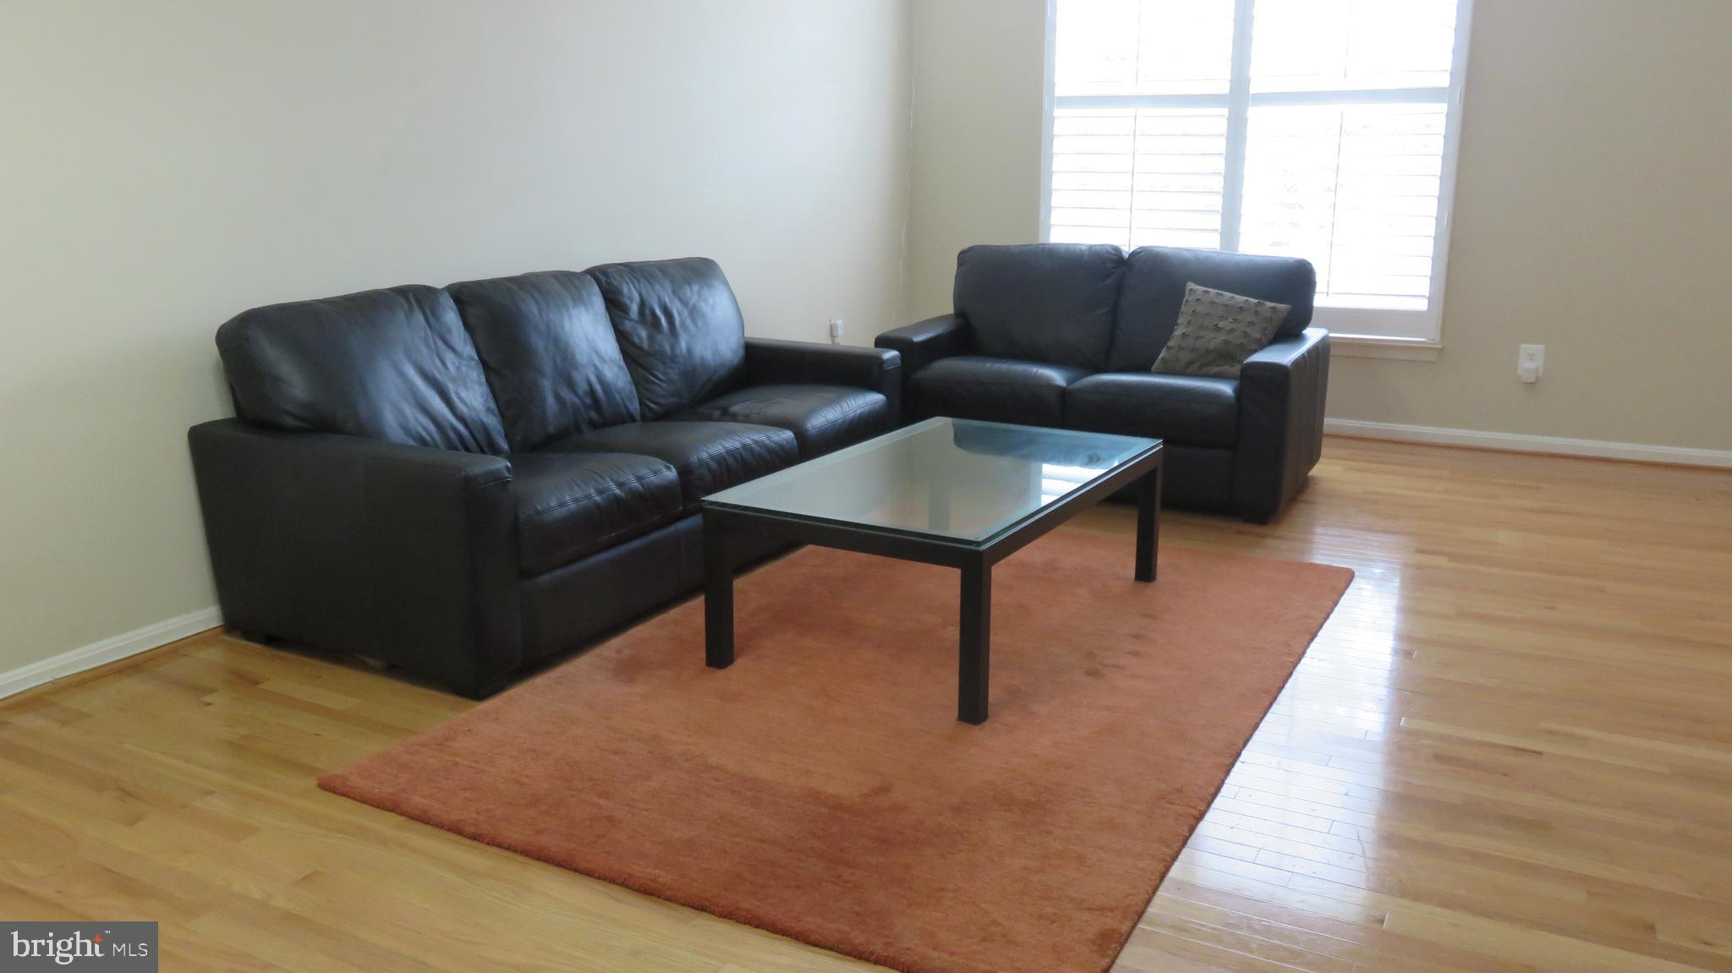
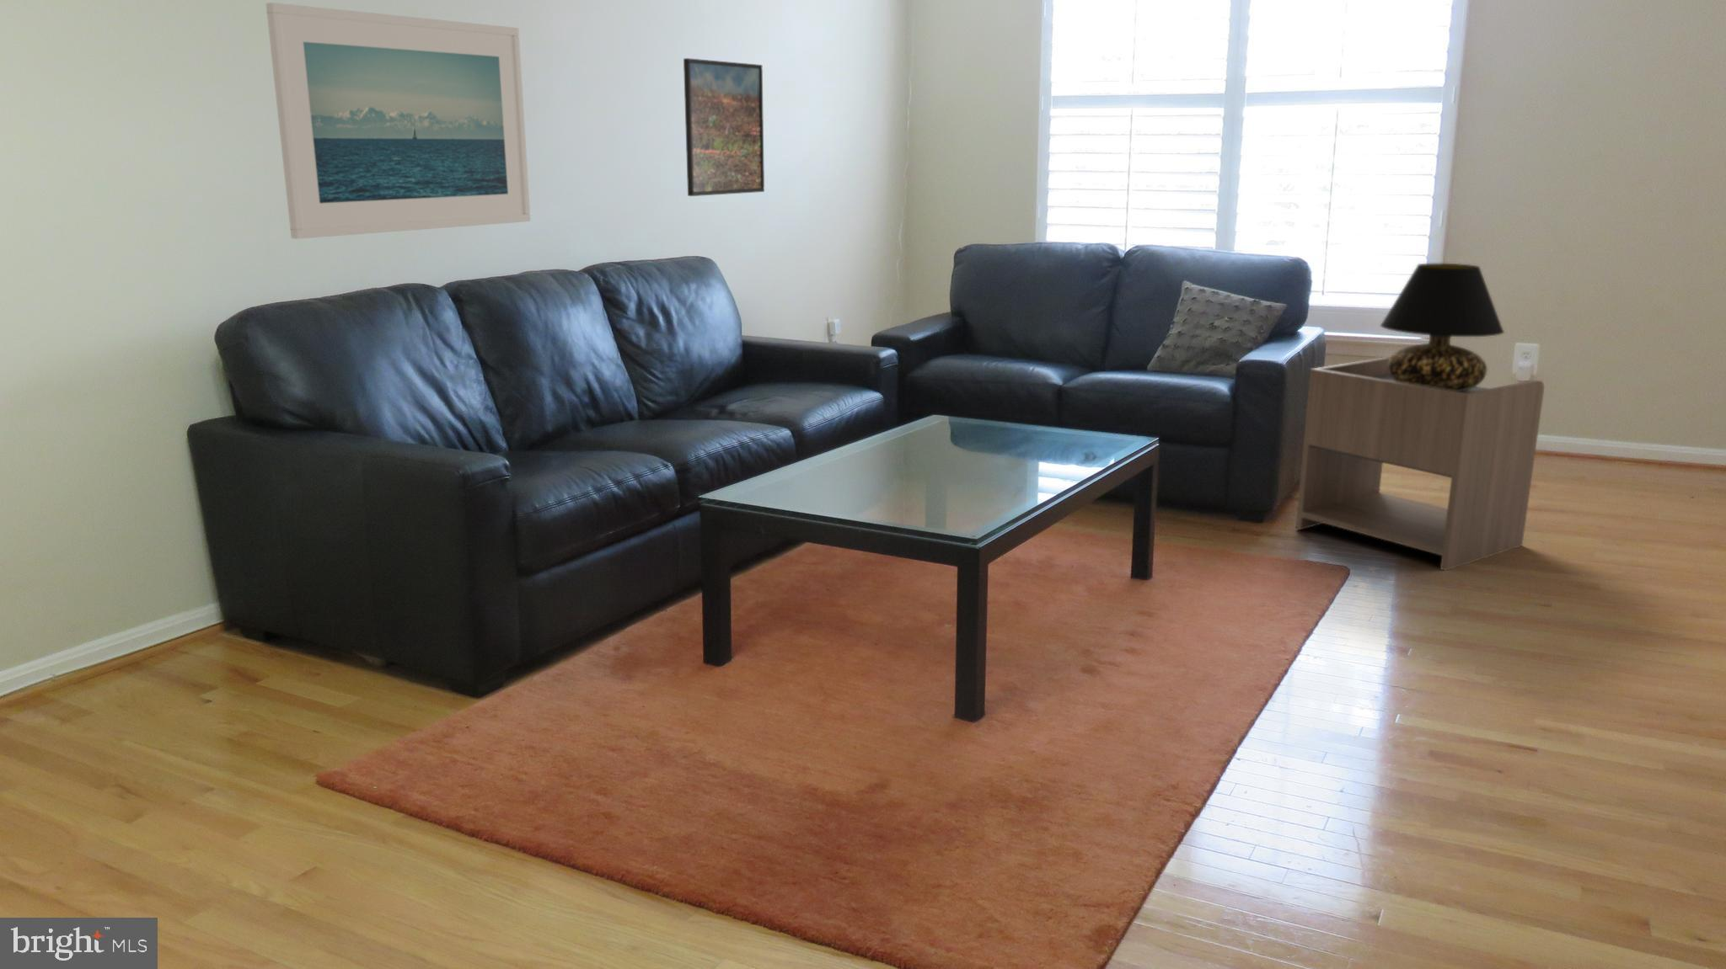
+ table lamp (1441, 327)
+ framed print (414, 124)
+ nightstand (1418, 456)
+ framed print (725, 128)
